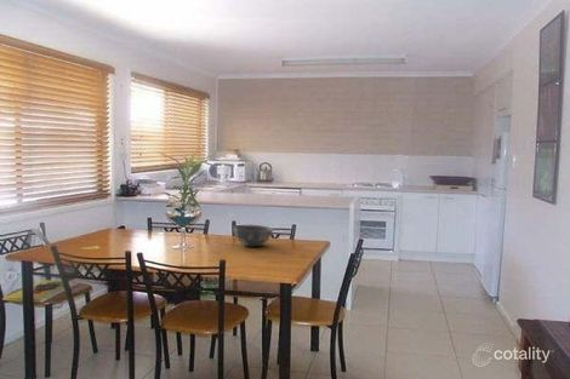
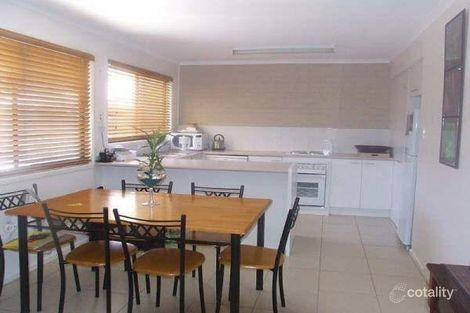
- bowl (252, 235)
